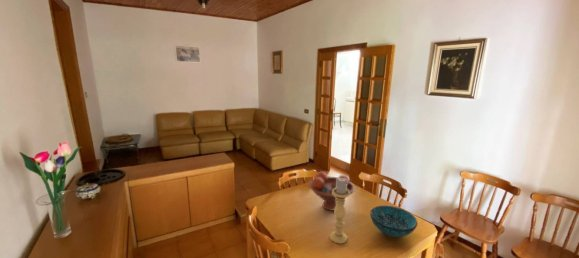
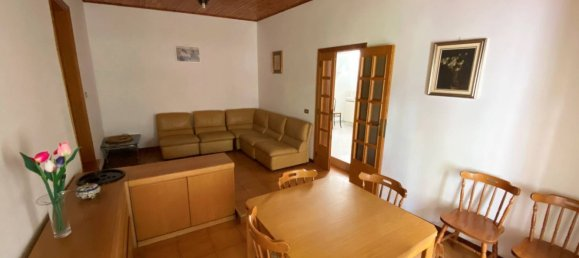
- decorative bowl (392, 224)
- fruit bowl (331, 191)
- candle holder (340, 208)
